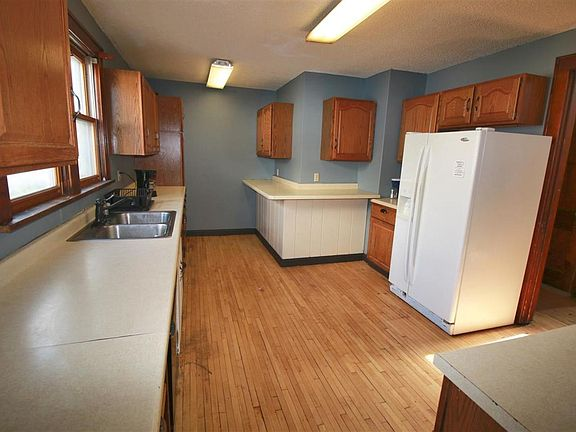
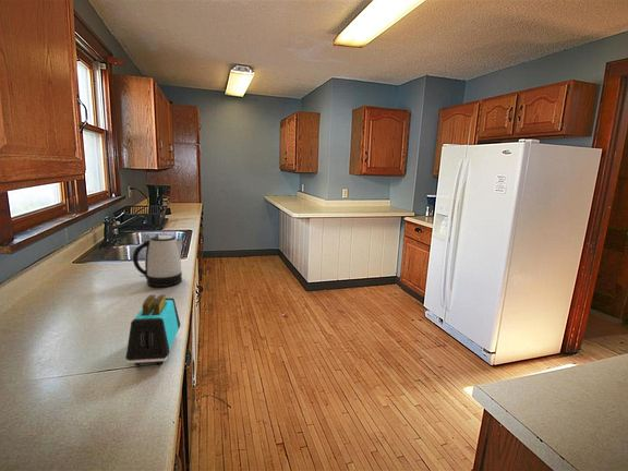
+ kettle (158, 259)
+ toaster (155, 324)
